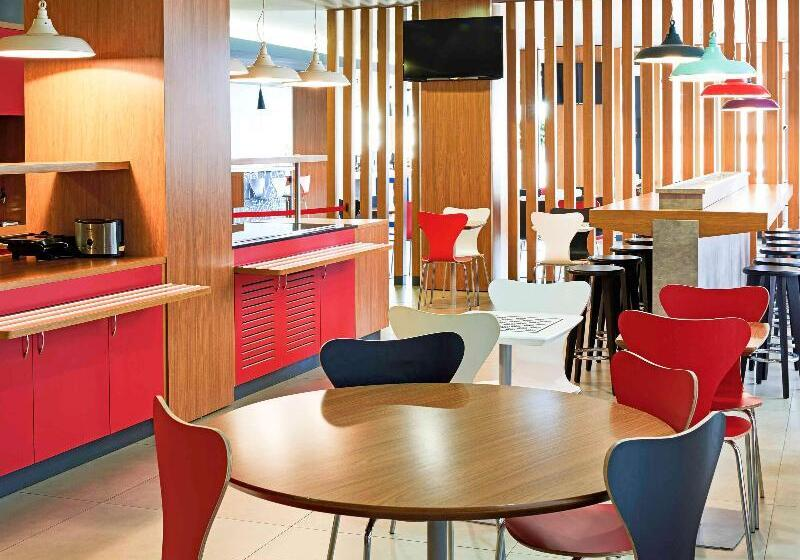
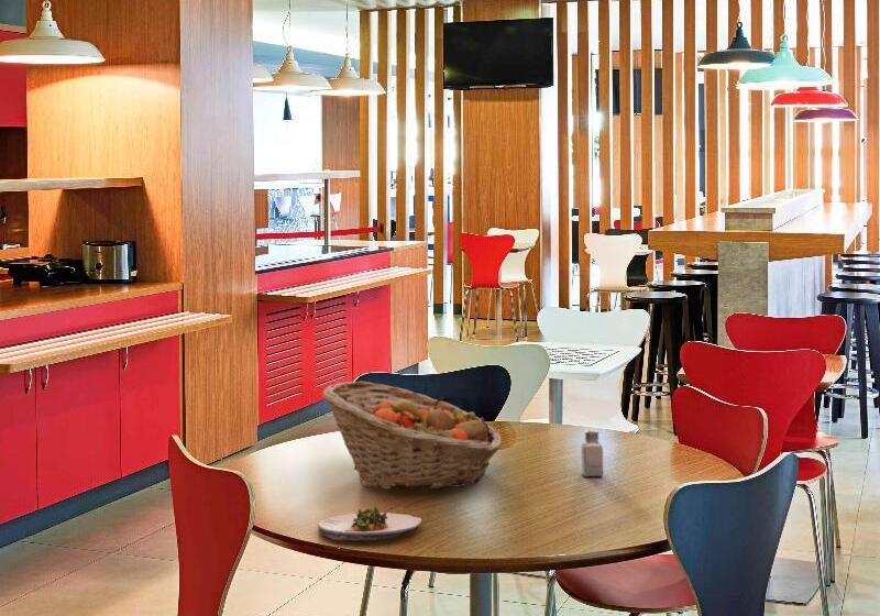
+ salad plate (369, 518)
+ fruit basket (413, 430)
+ saltshaker (592, 452)
